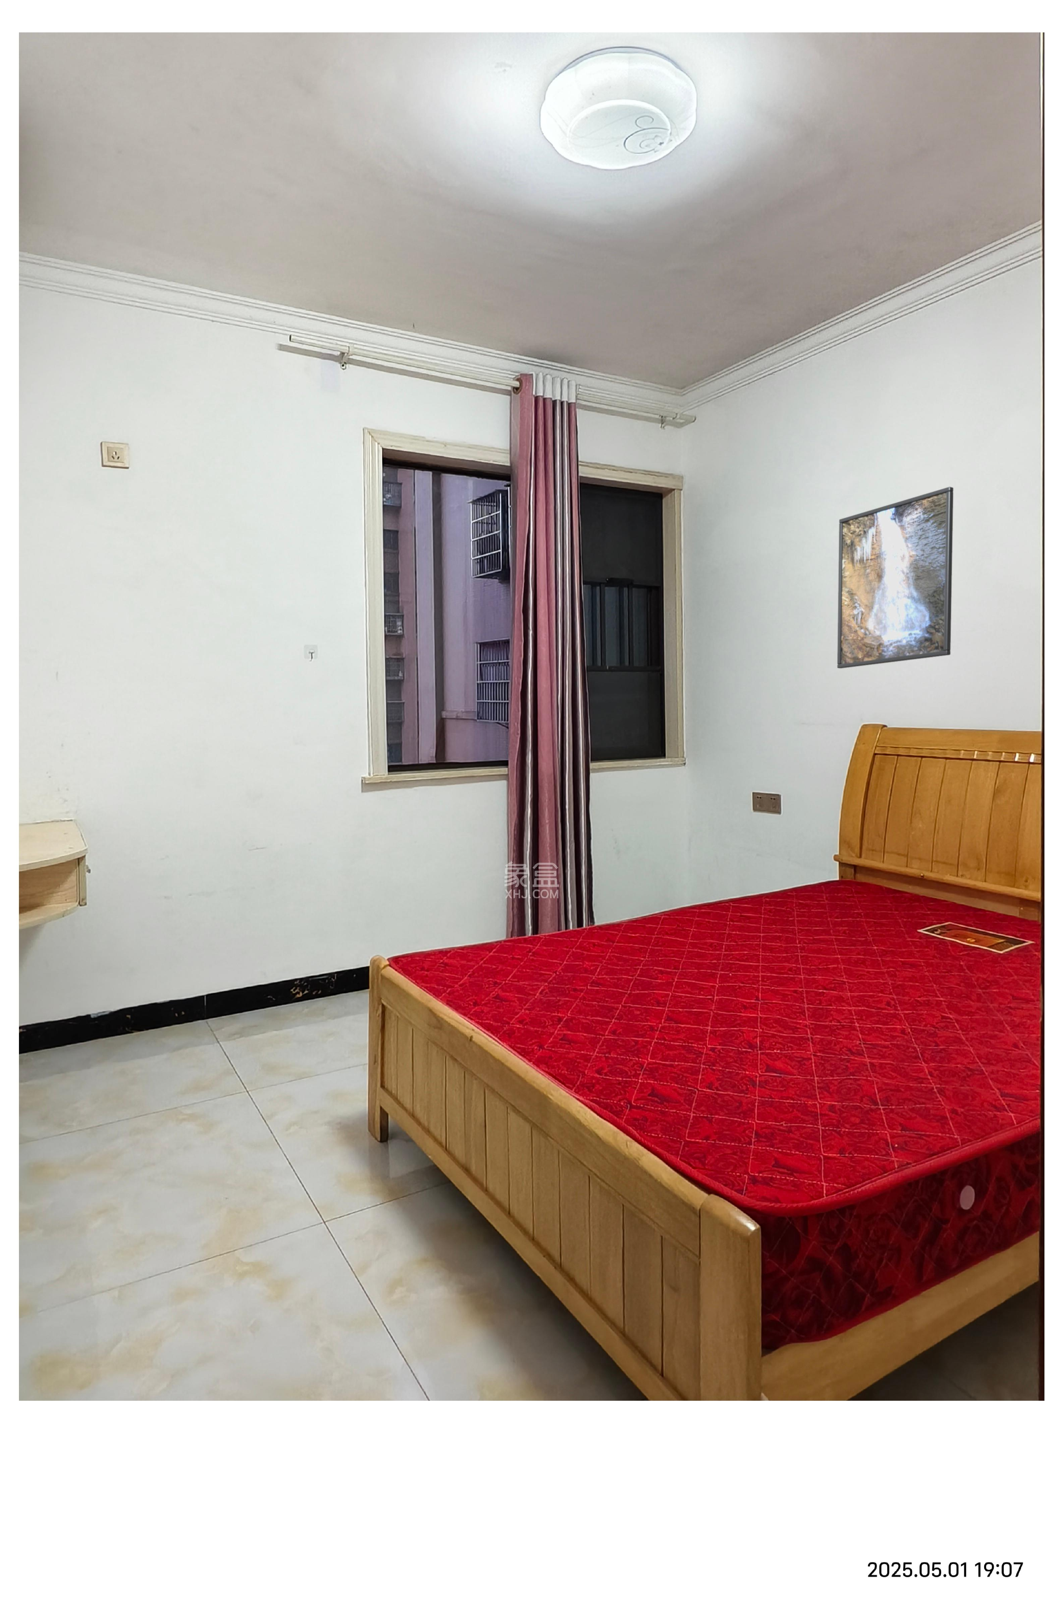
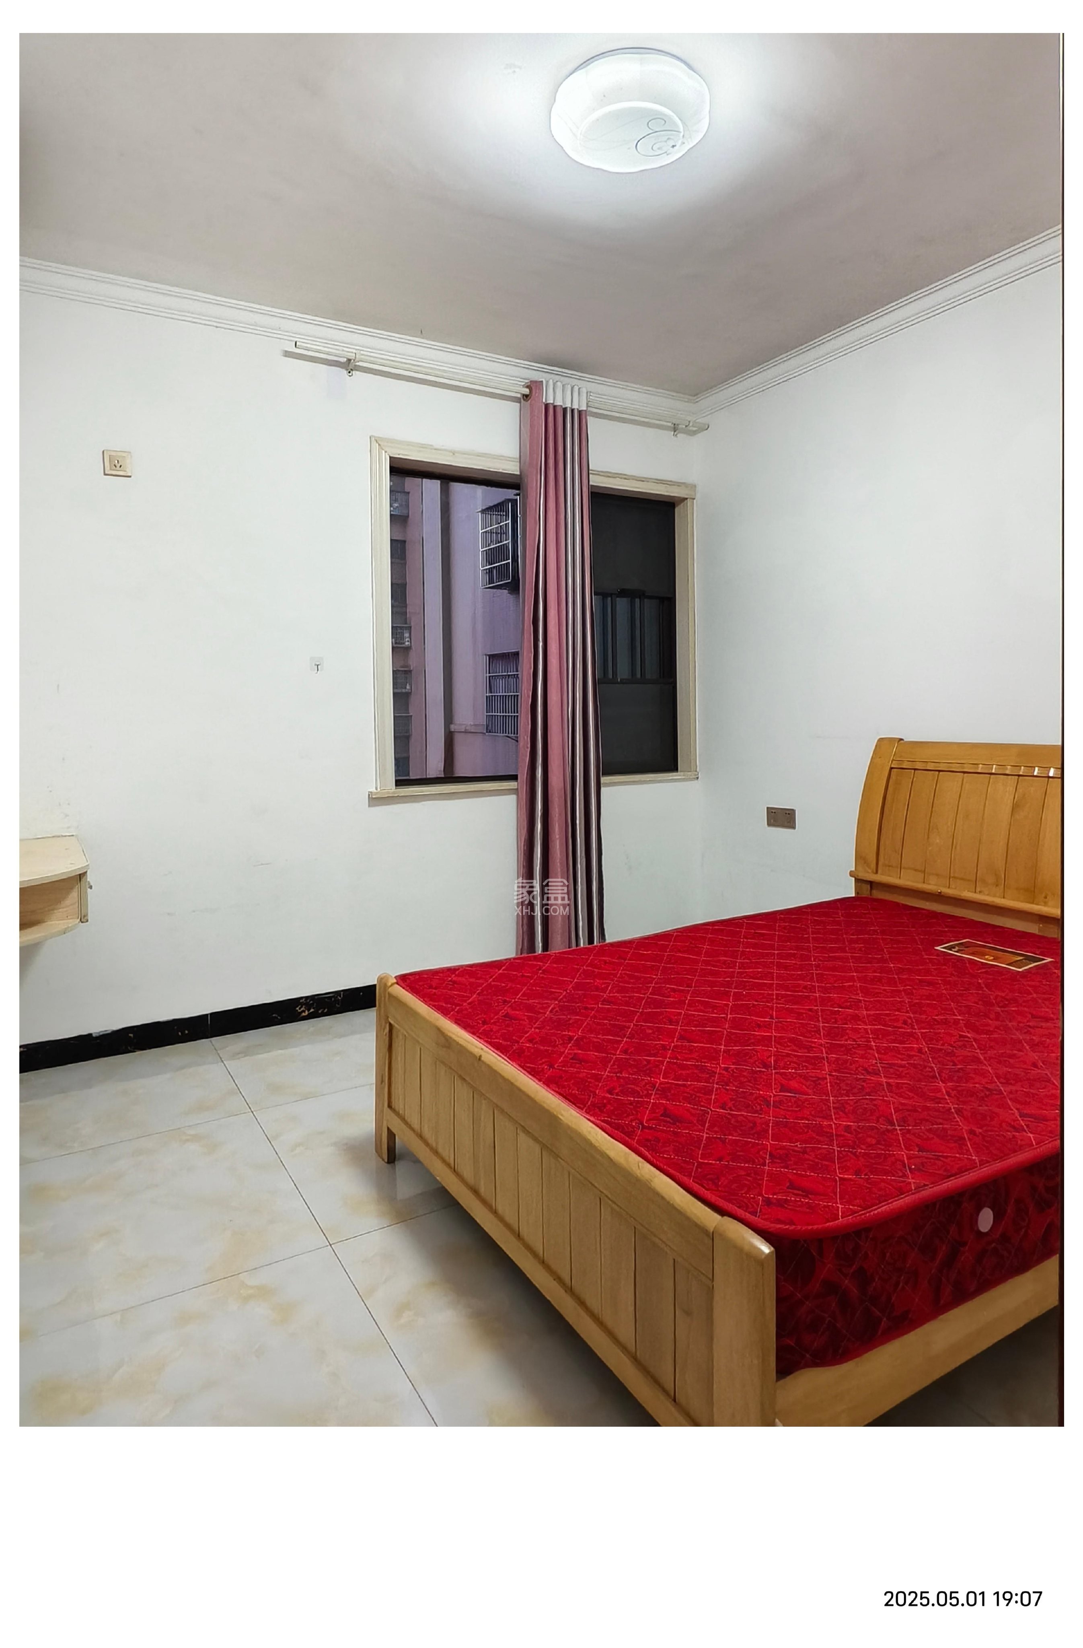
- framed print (892, 583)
